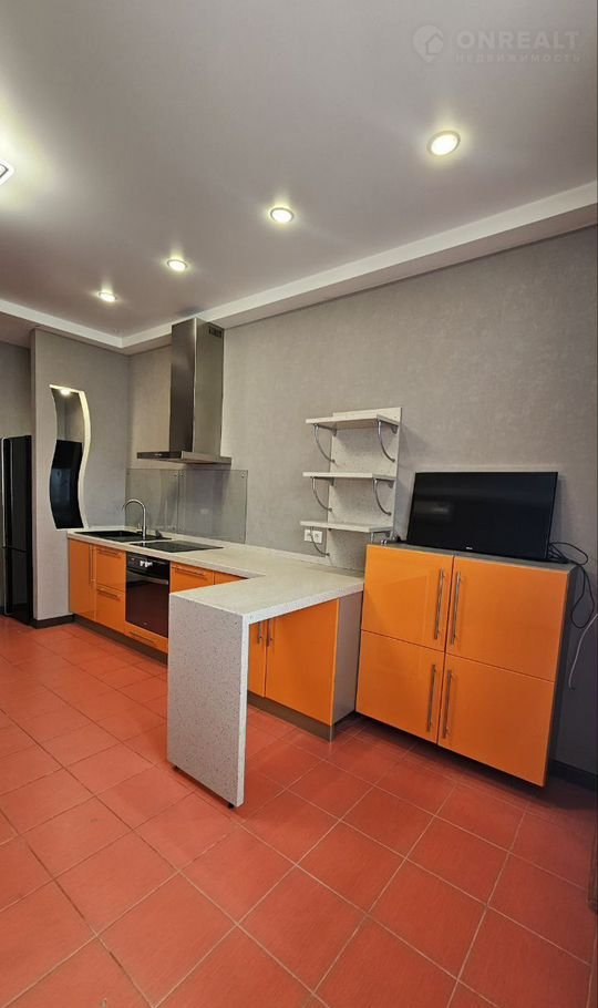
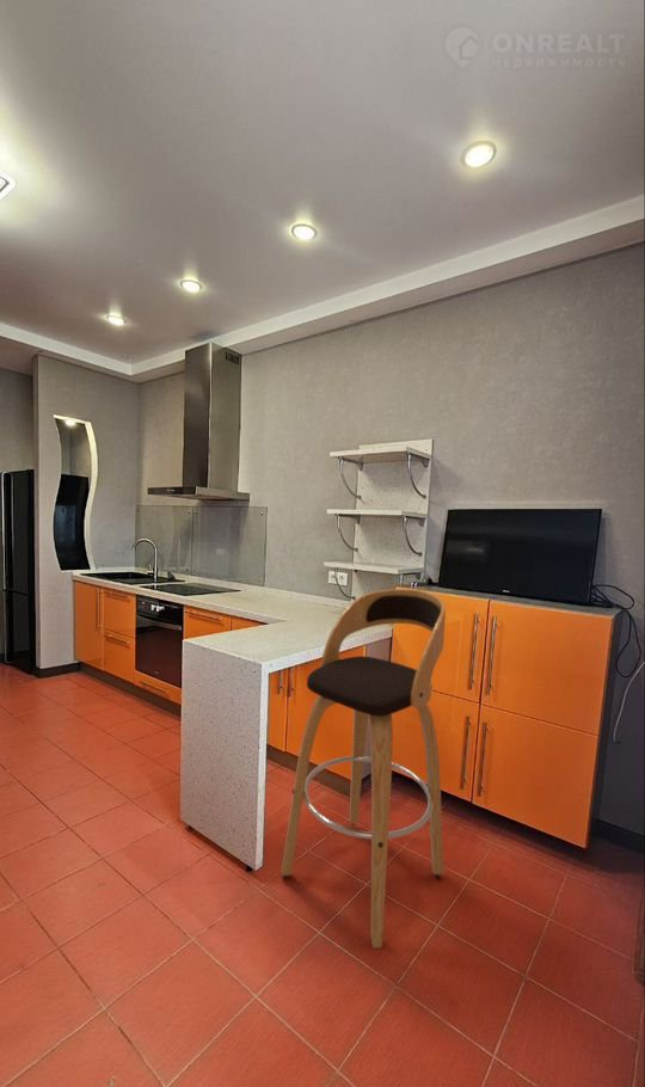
+ bar stool (374, 737)
